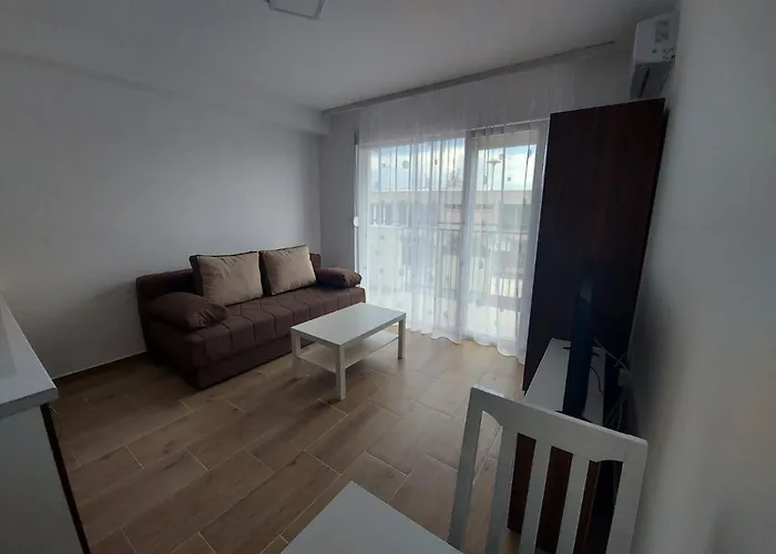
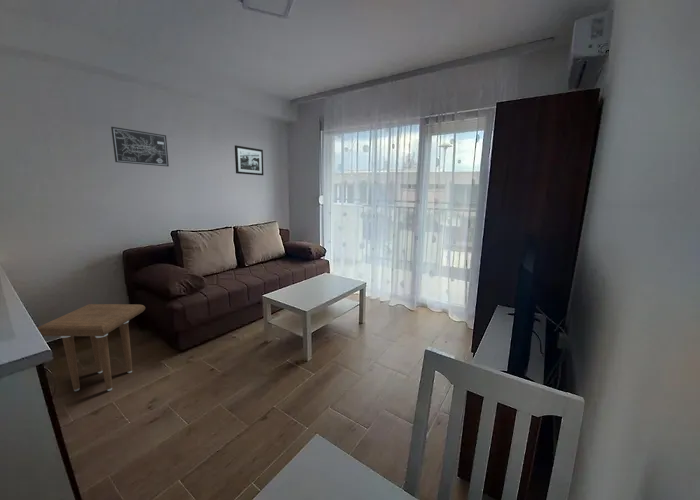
+ picture frame (249, 161)
+ side table (99, 347)
+ wall art (142, 148)
